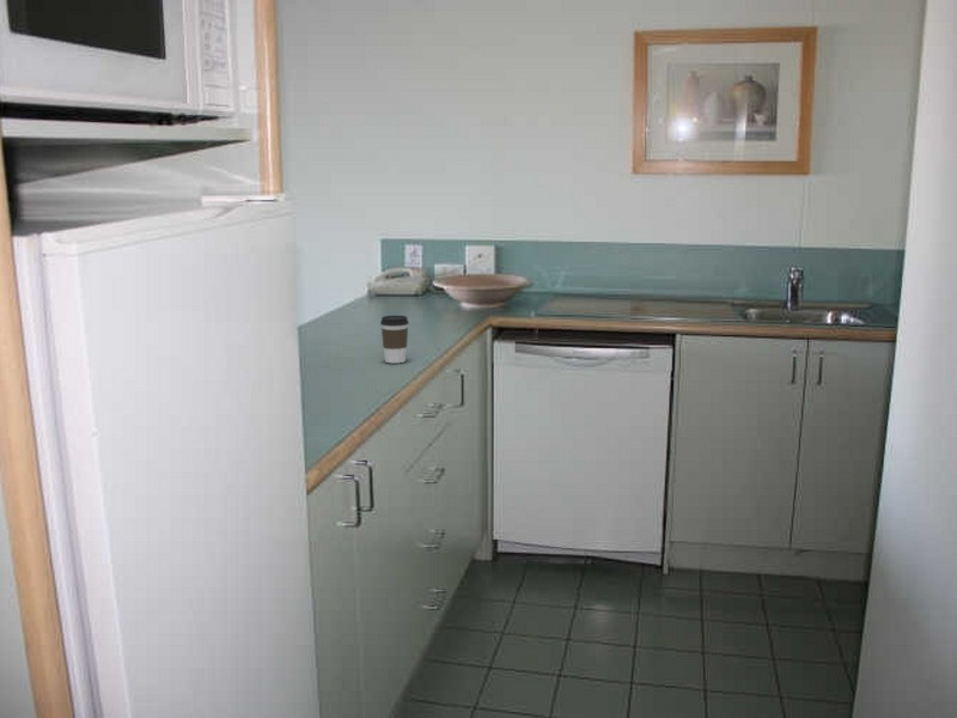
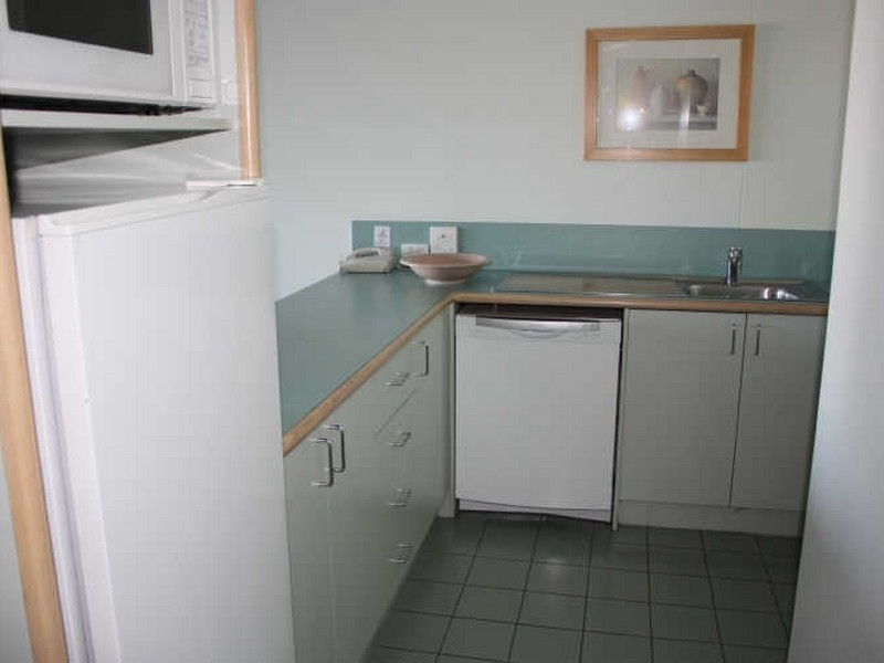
- coffee cup (395, 339)
